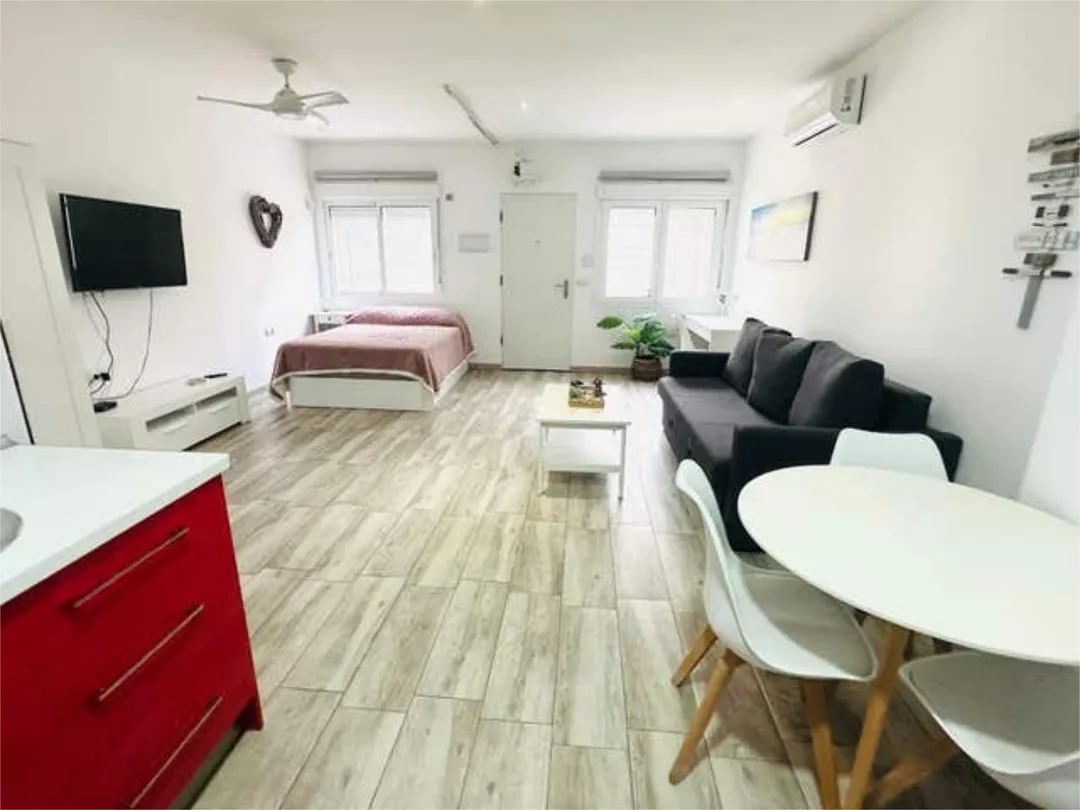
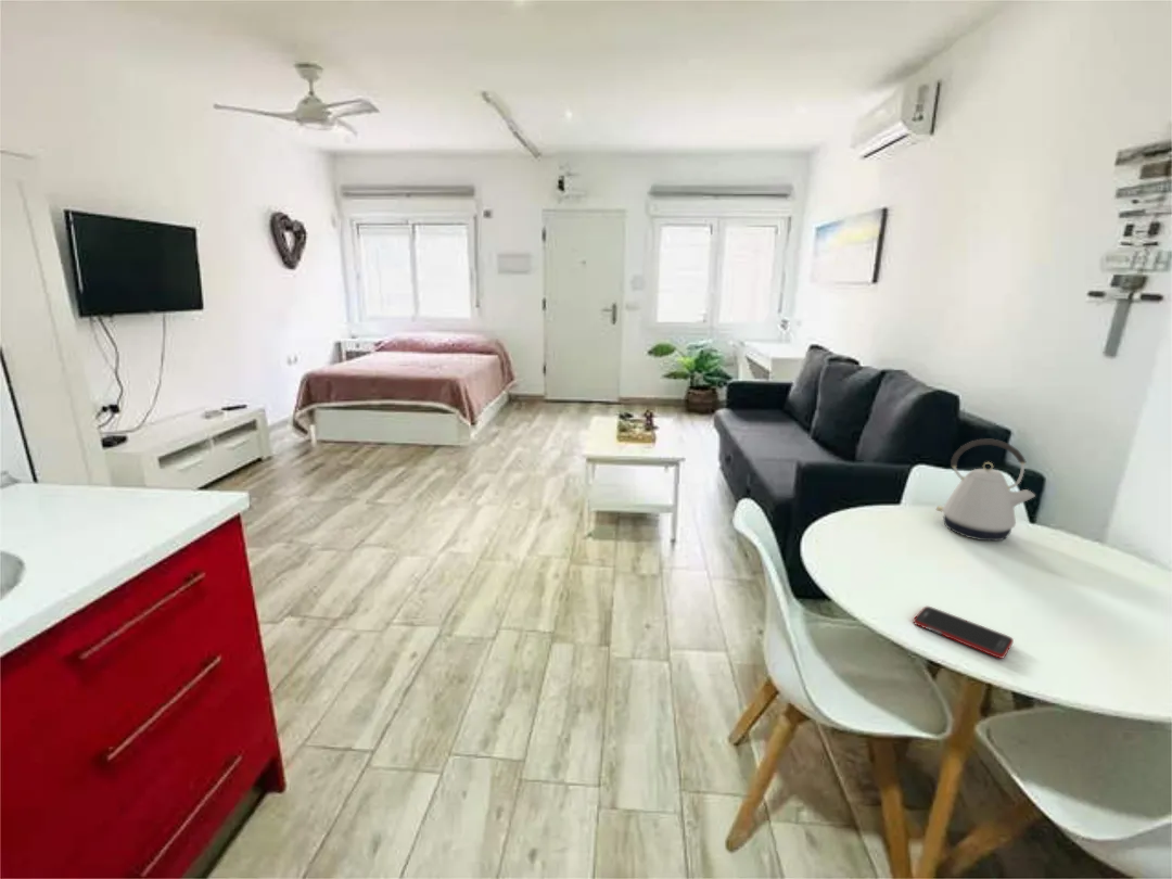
+ cell phone (961, 630)
+ kettle (986, 486)
